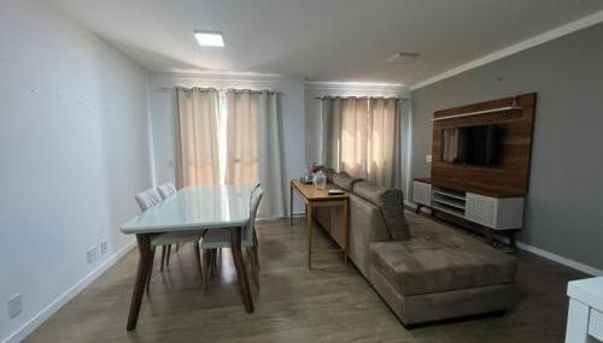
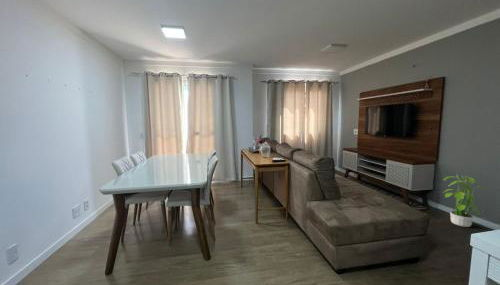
+ potted plant (458, 199)
